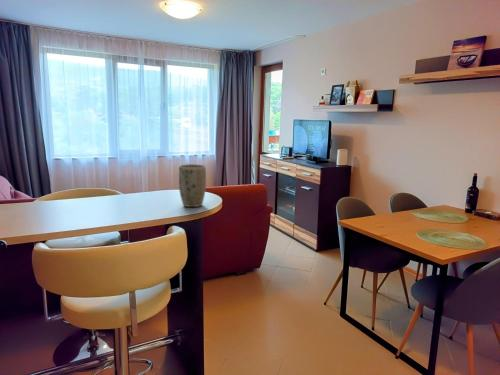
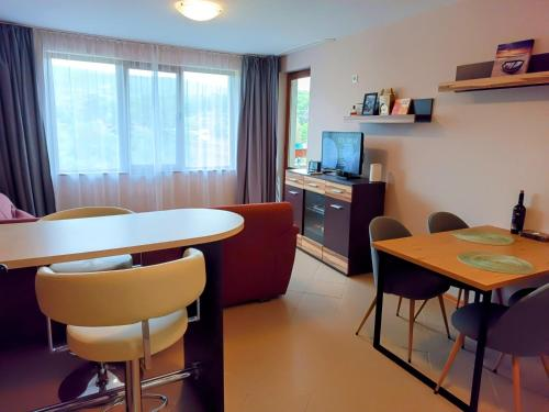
- plant pot (192, 185)
